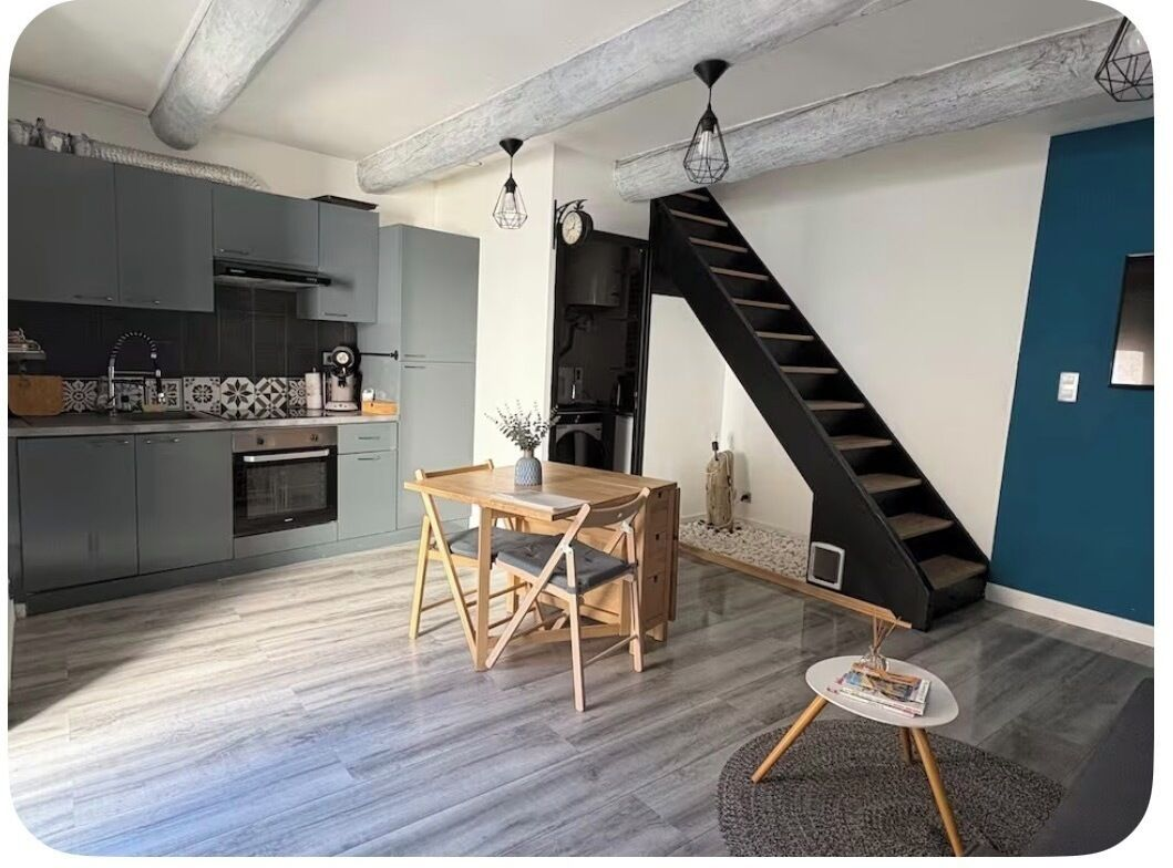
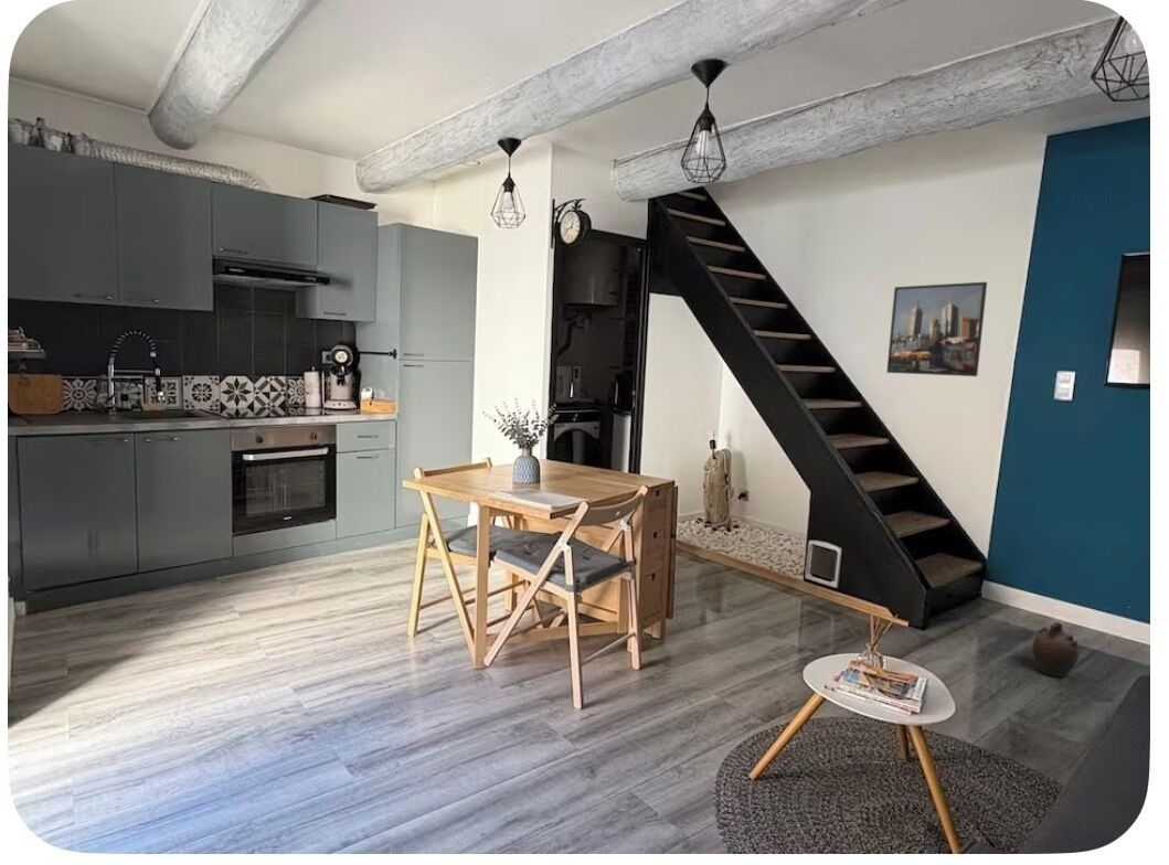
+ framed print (934, 330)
+ ceramic jug (1055, 647)
